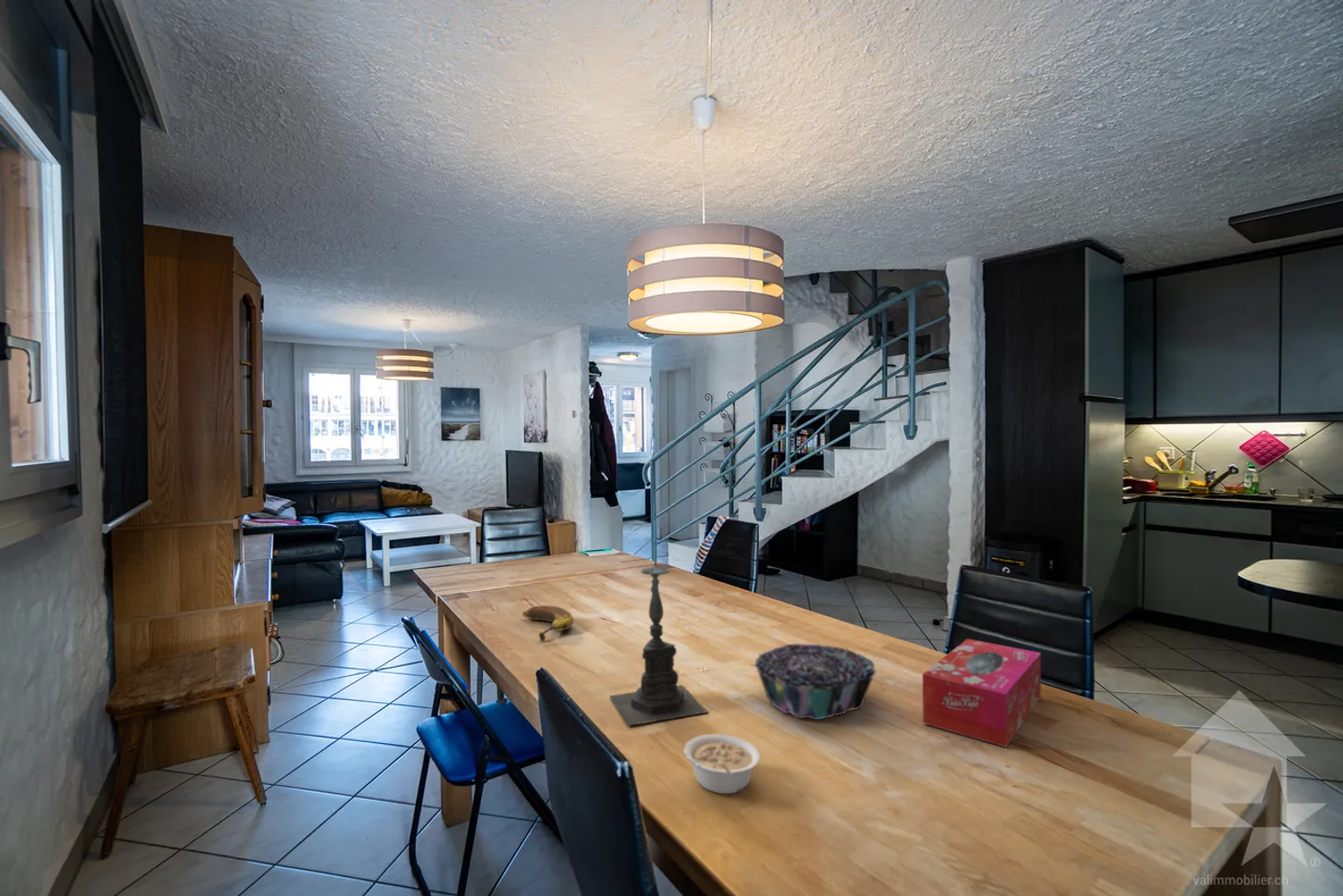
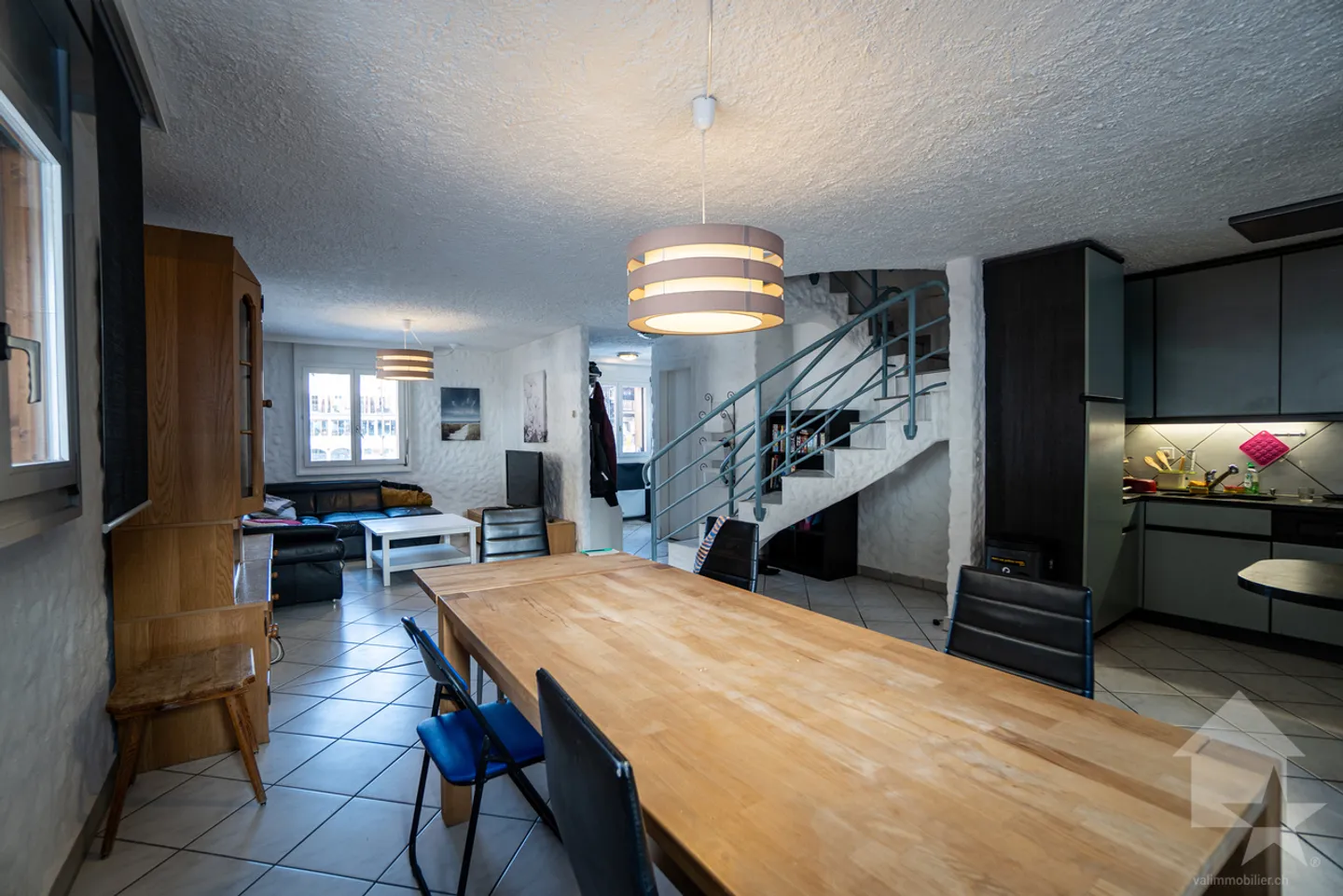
- legume (724, 764)
- banana (547, 619)
- candle holder (656, 626)
- decorative bowl (814, 682)
- tissue box (984, 686)
